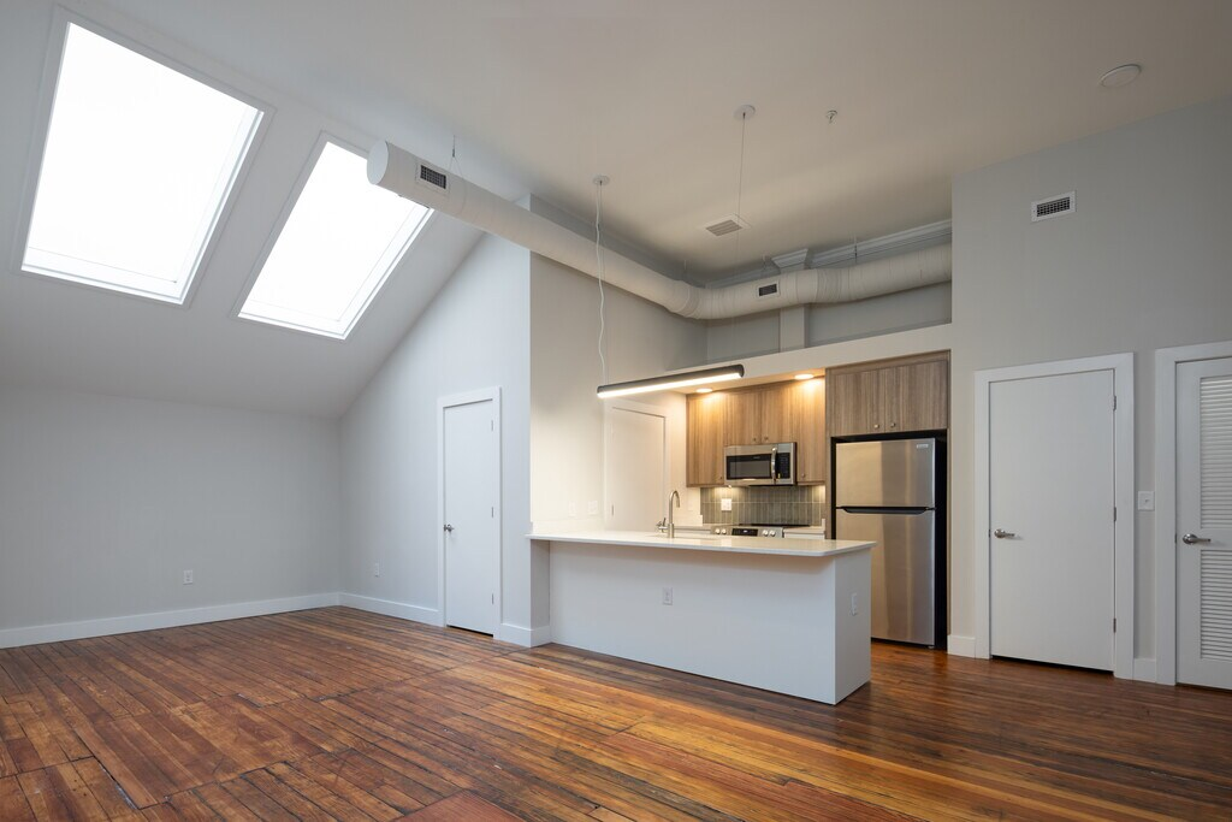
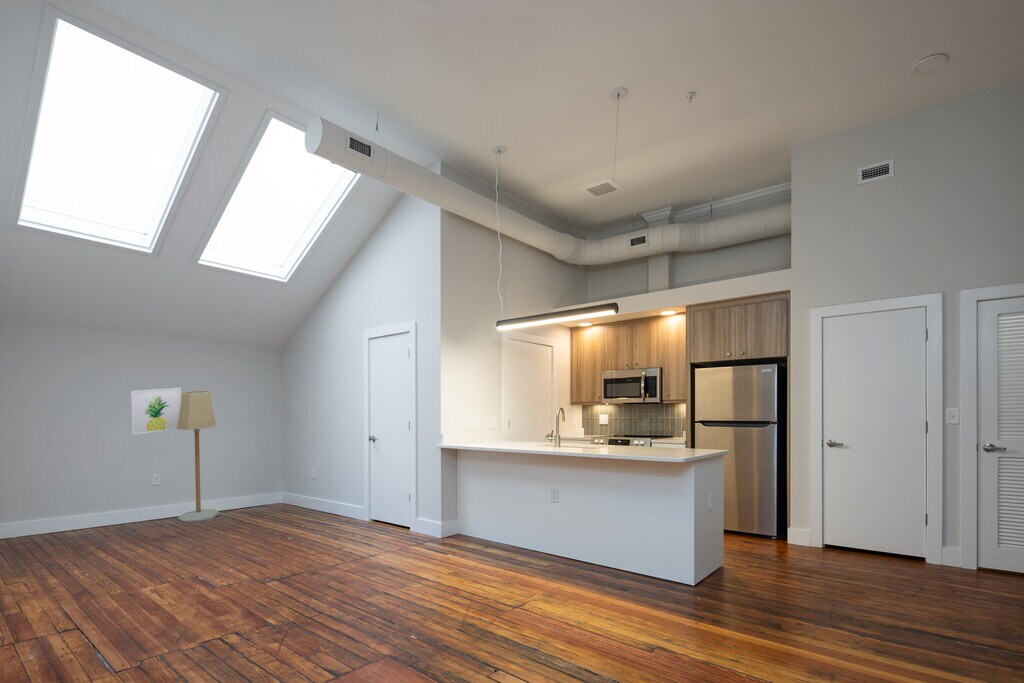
+ floor lamp (197, 454)
+ wall art (156, 410)
